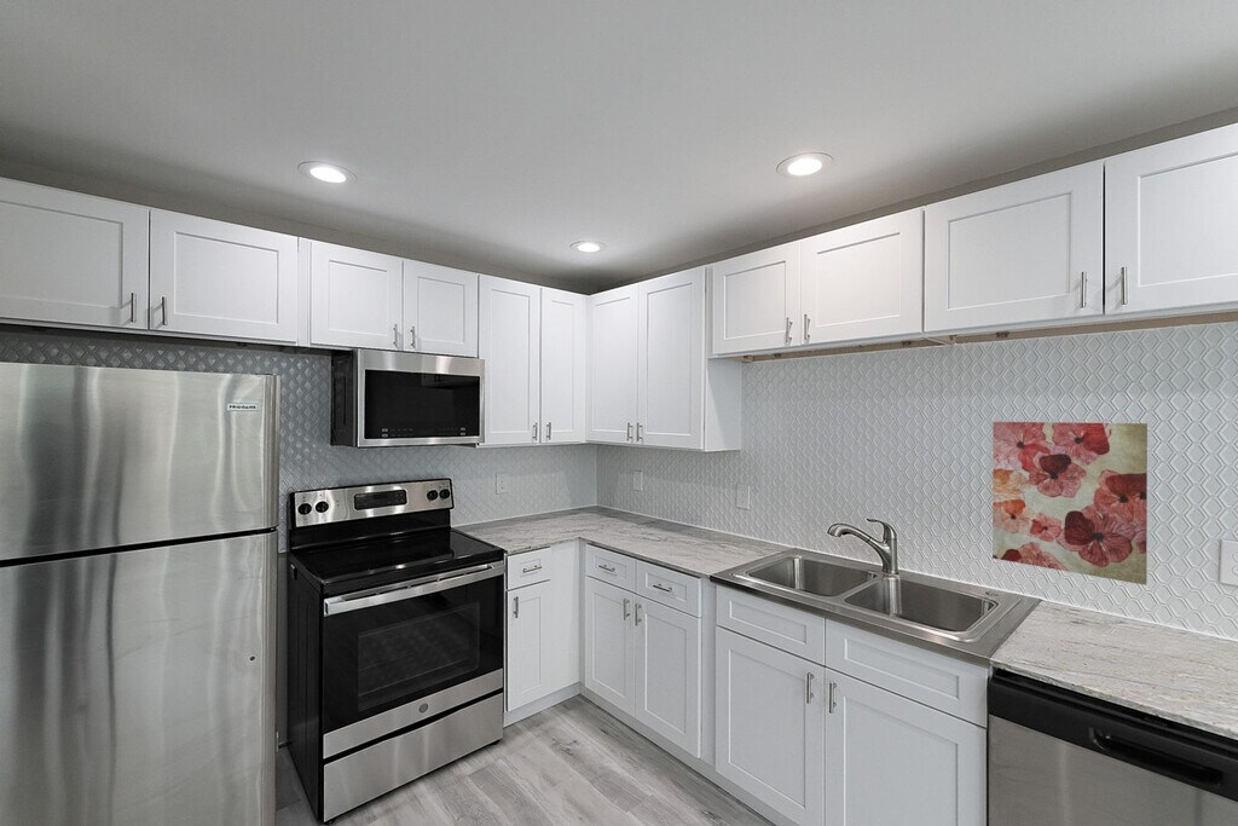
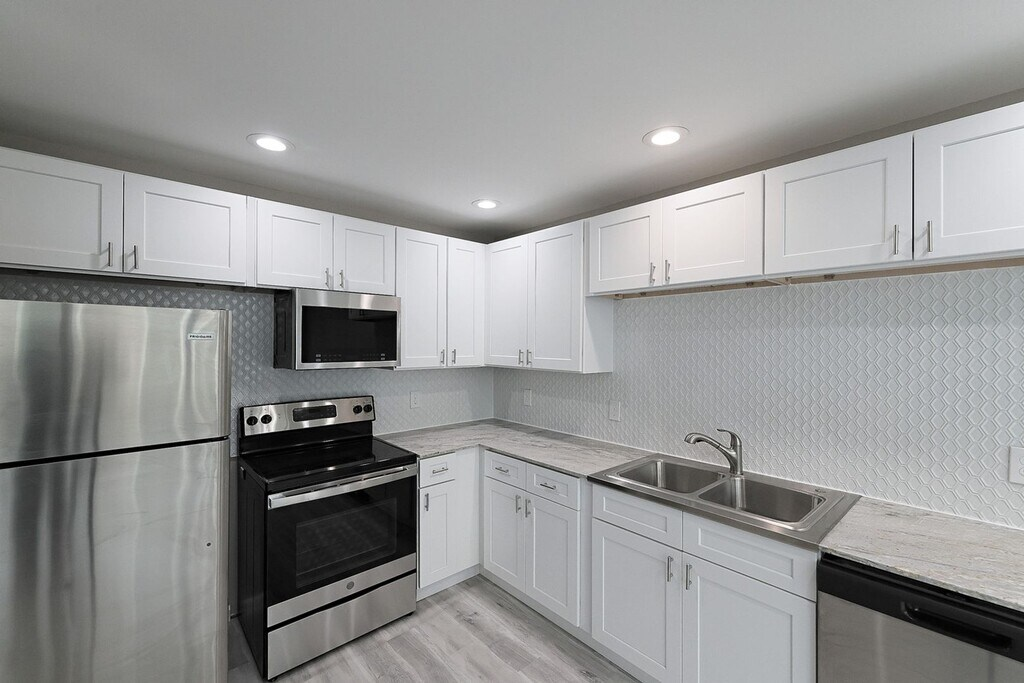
- wall art (1063, 496)
